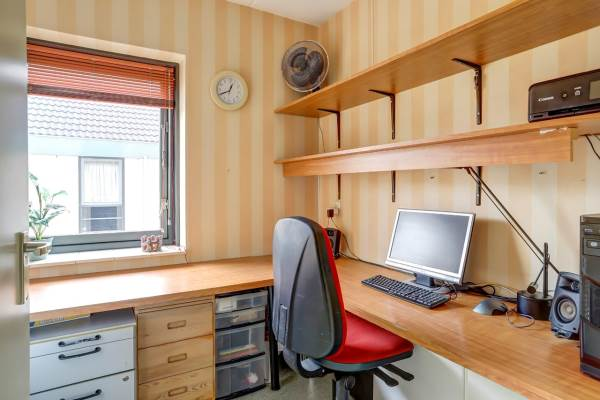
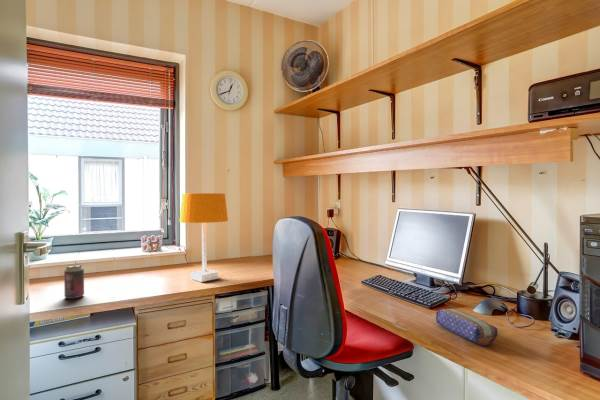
+ beverage can (74, 281)
+ desk lamp (204, 236)
+ pencil case (464, 324)
